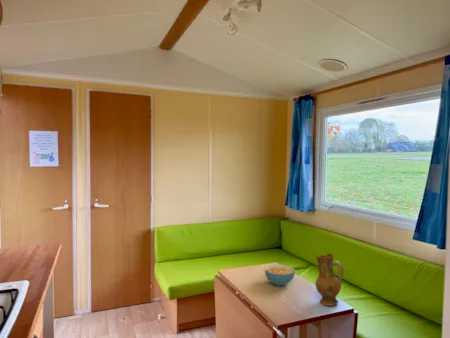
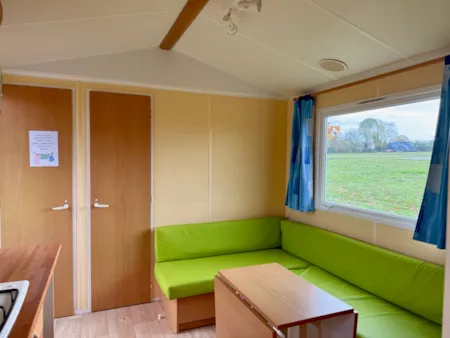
- cereal bowl (279, 276)
- ceramic jug (329, 278)
